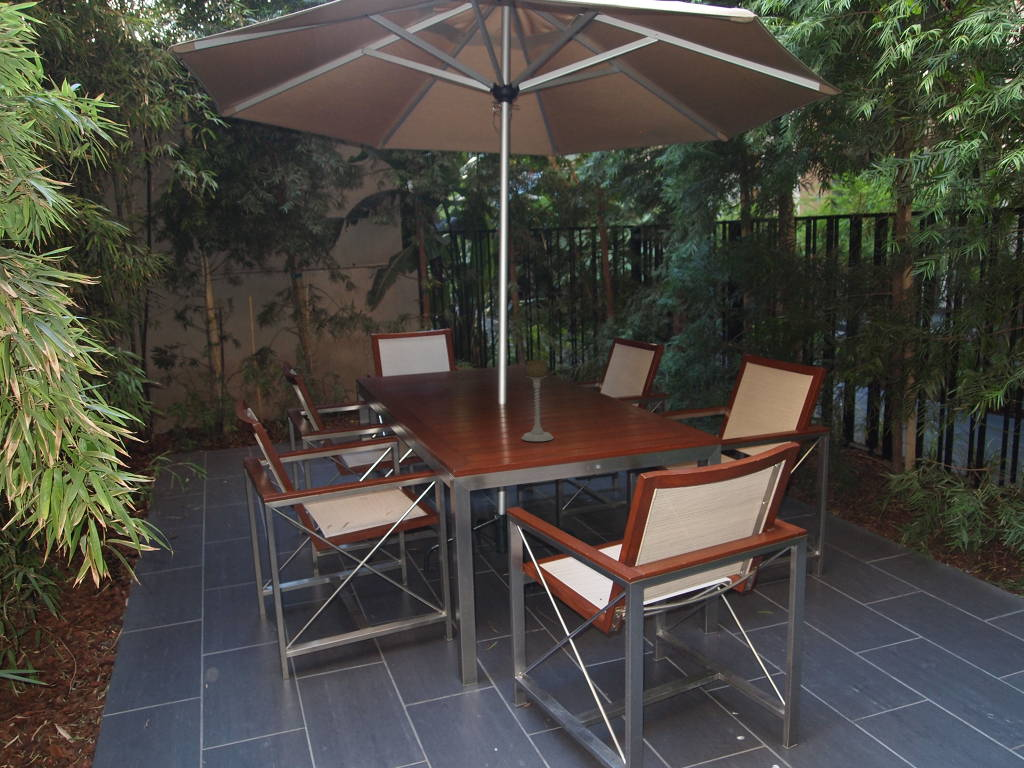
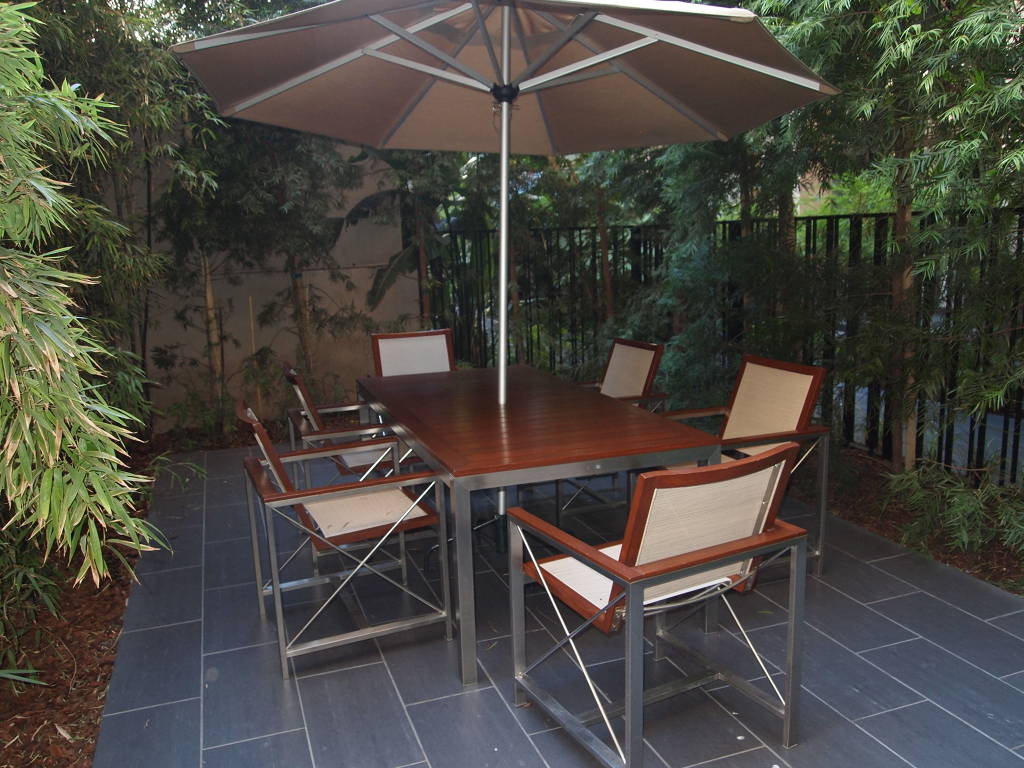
- candle holder (537, 399)
